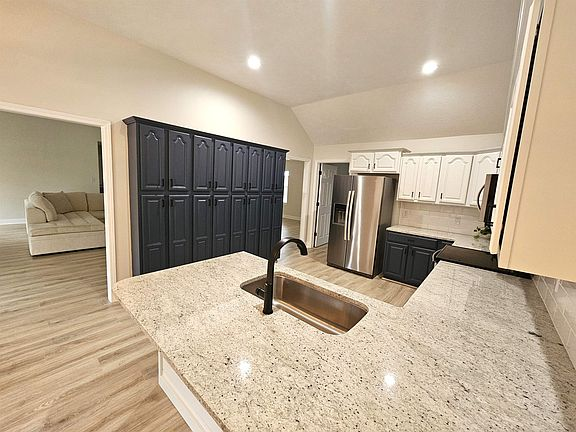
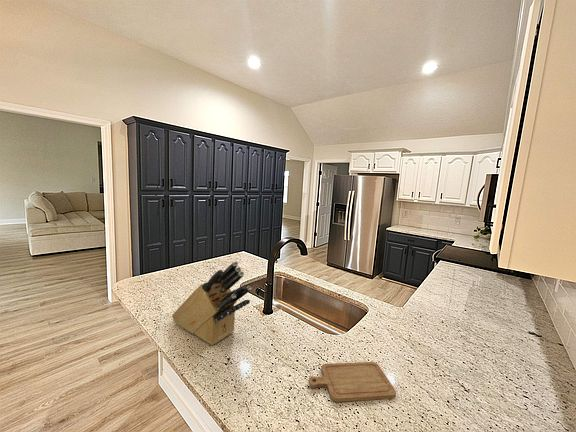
+ knife block (210, 294)
+ chopping board (348, 380)
